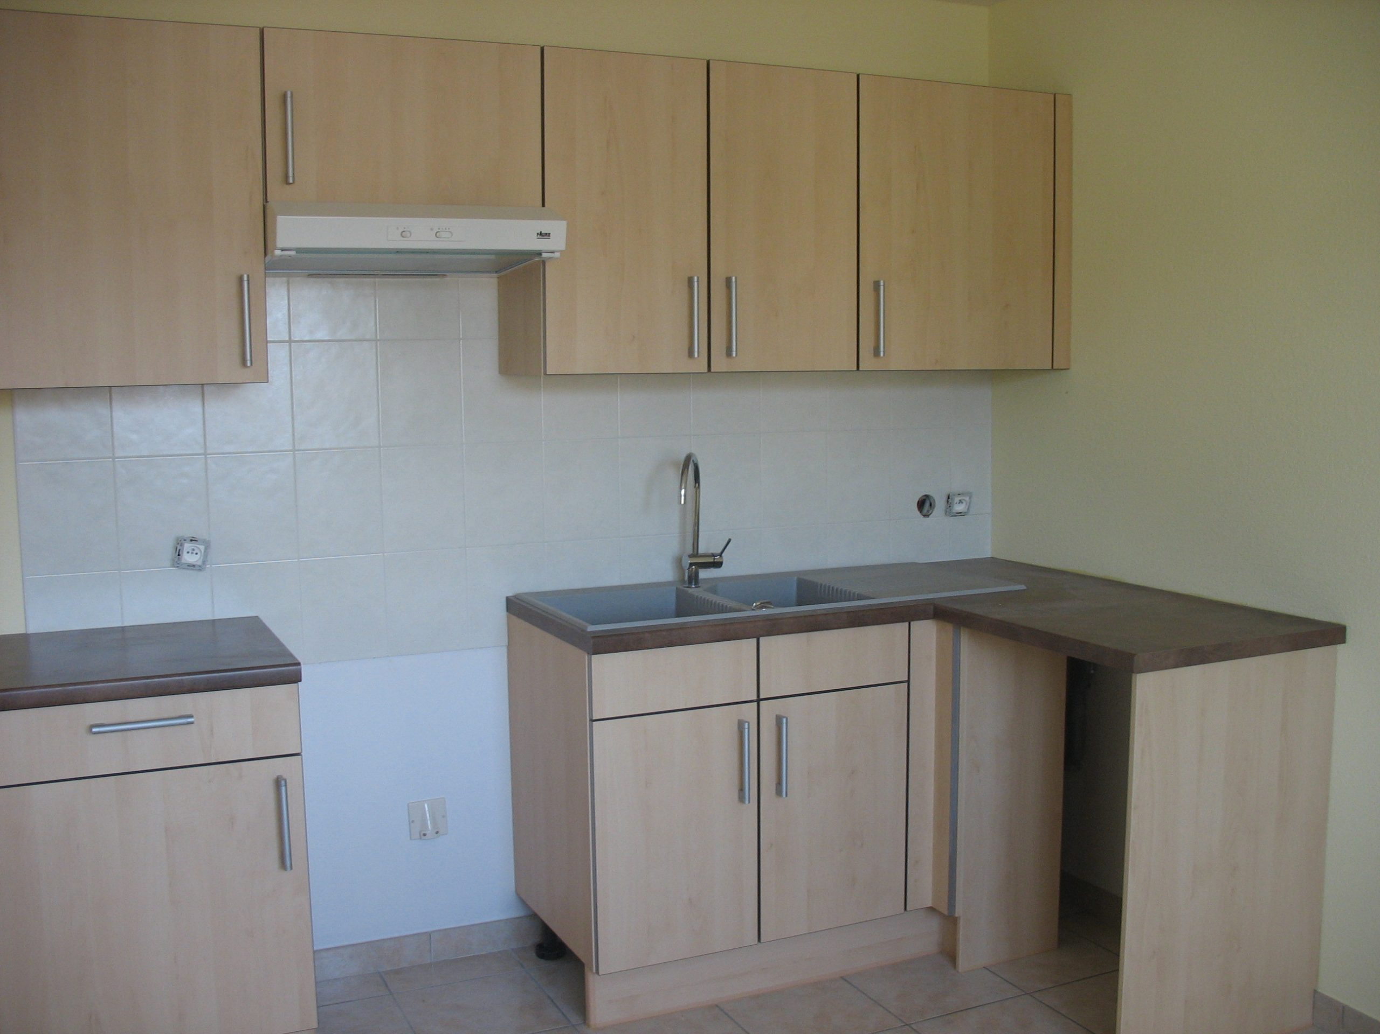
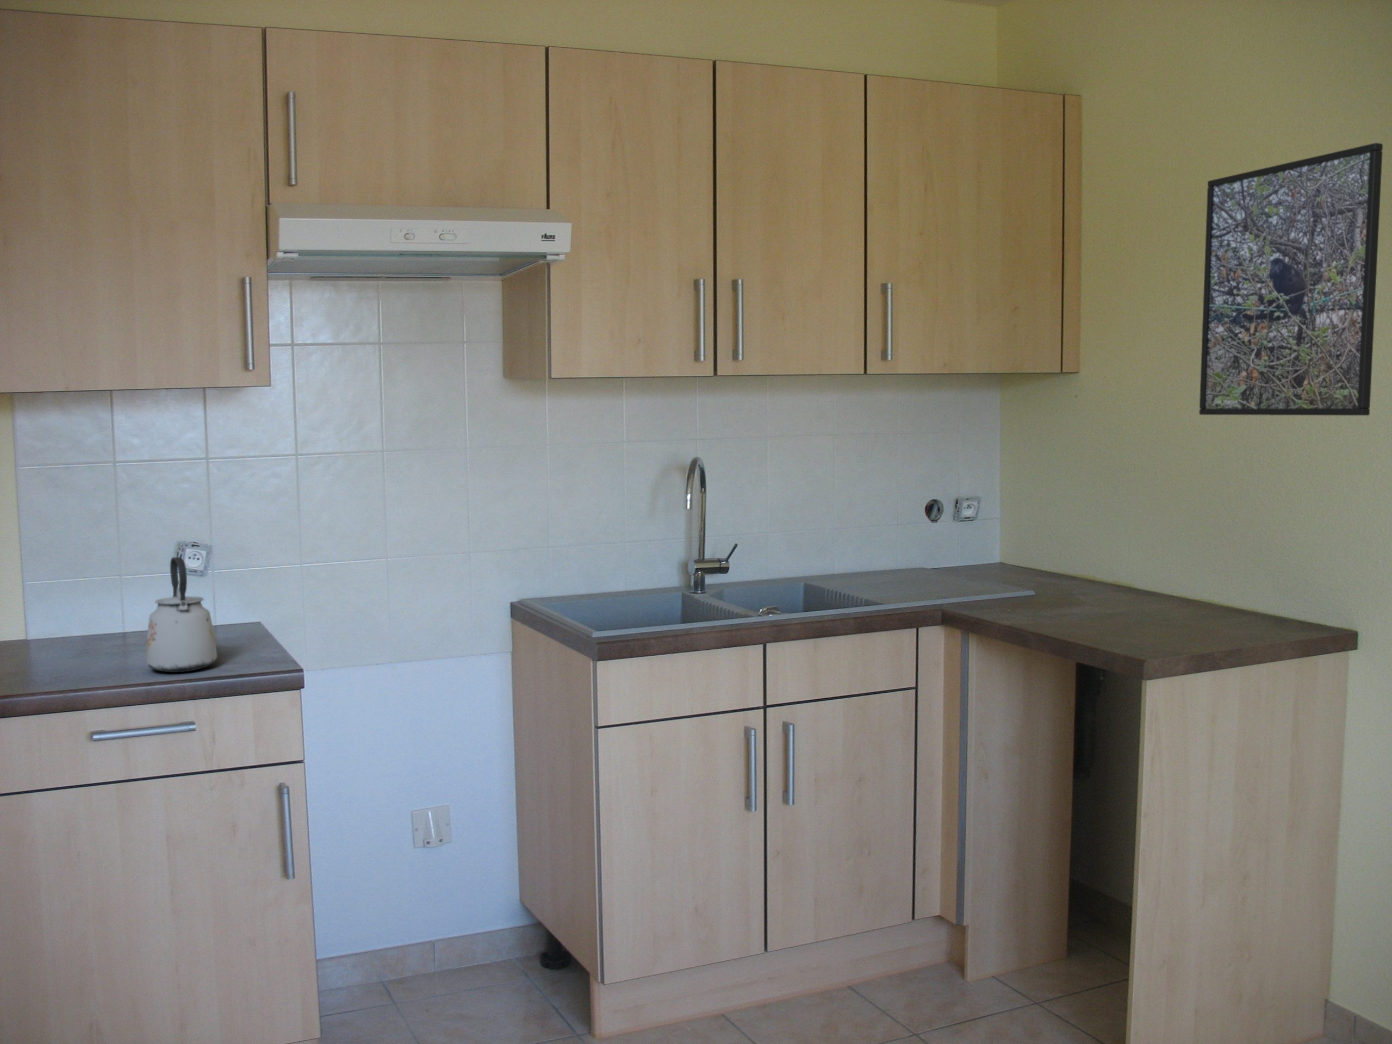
+ kettle (178, 612)
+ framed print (1283, 291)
